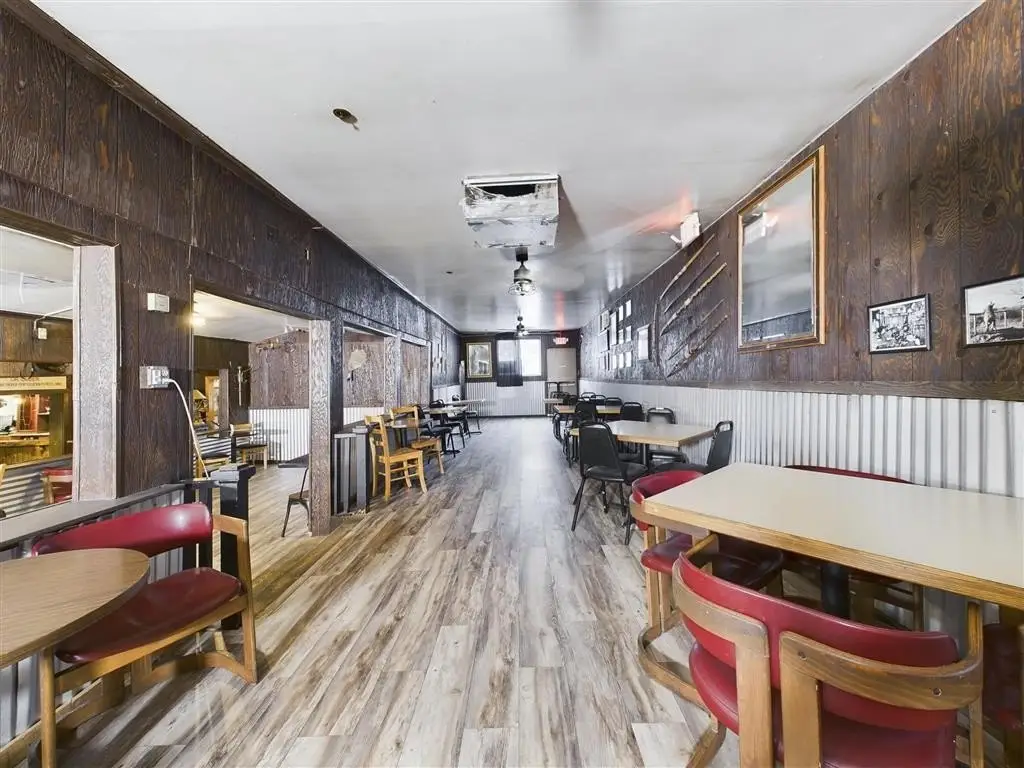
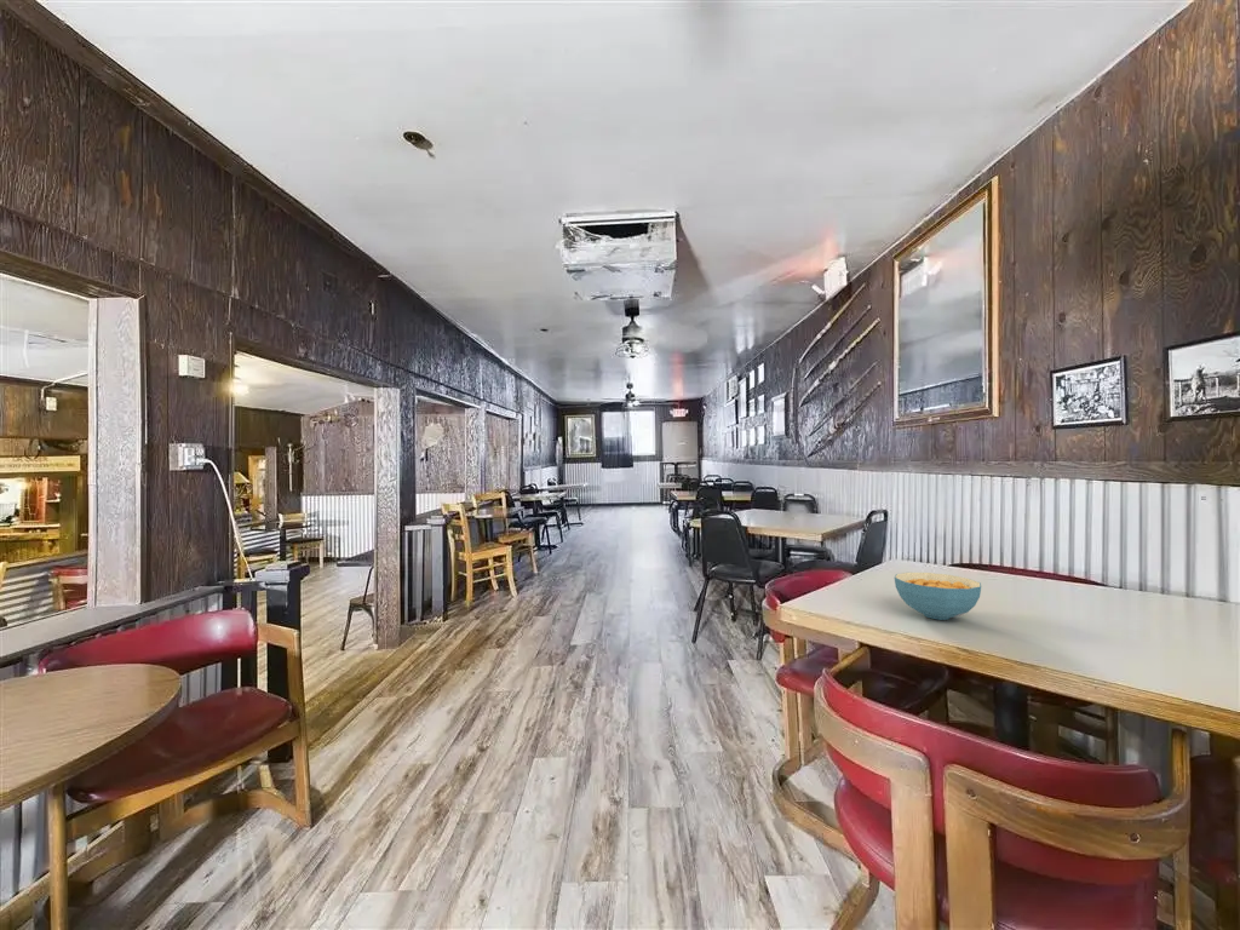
+ cereal bowl (936, 597)
